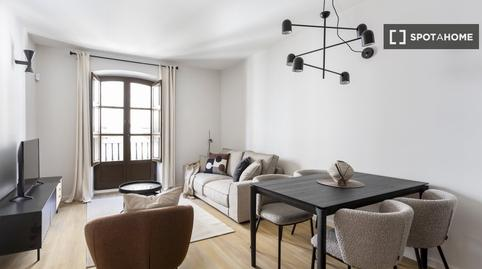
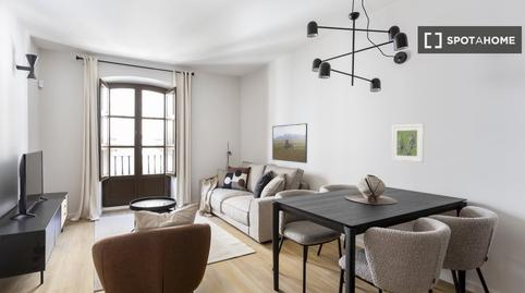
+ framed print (406, 143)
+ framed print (288, 143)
